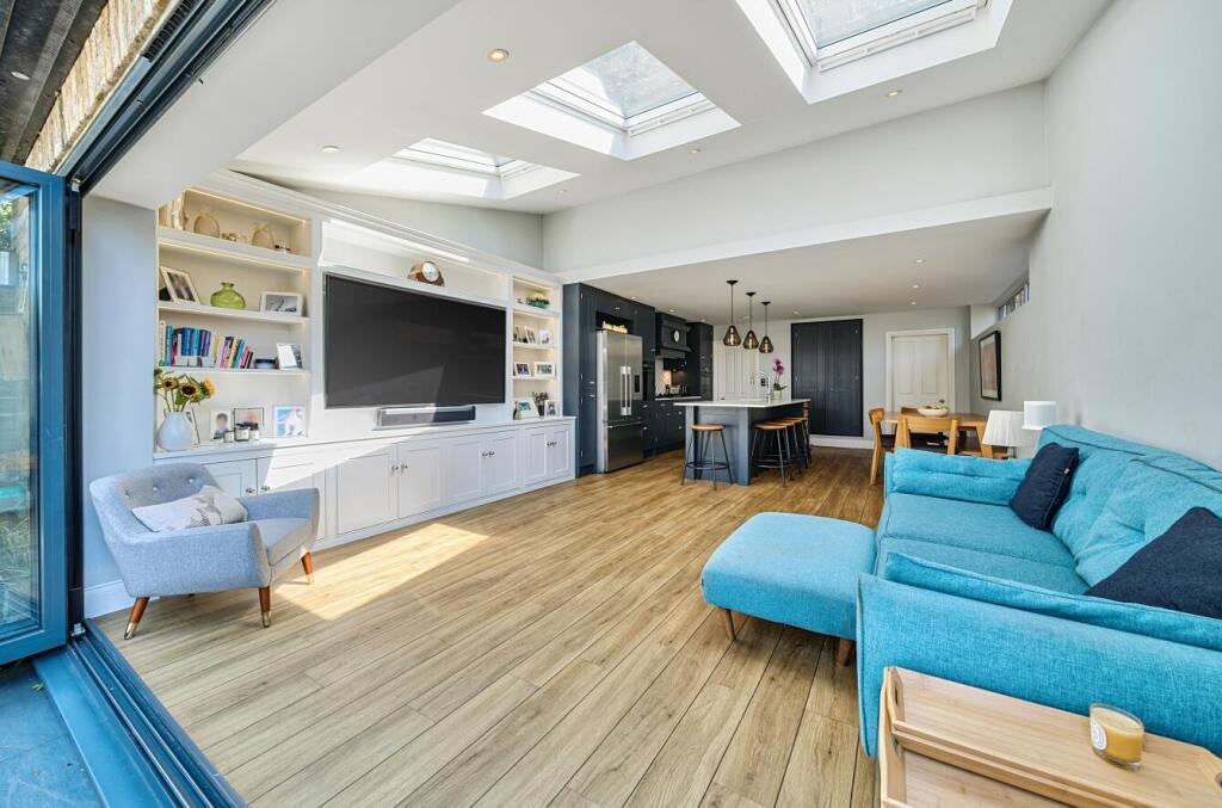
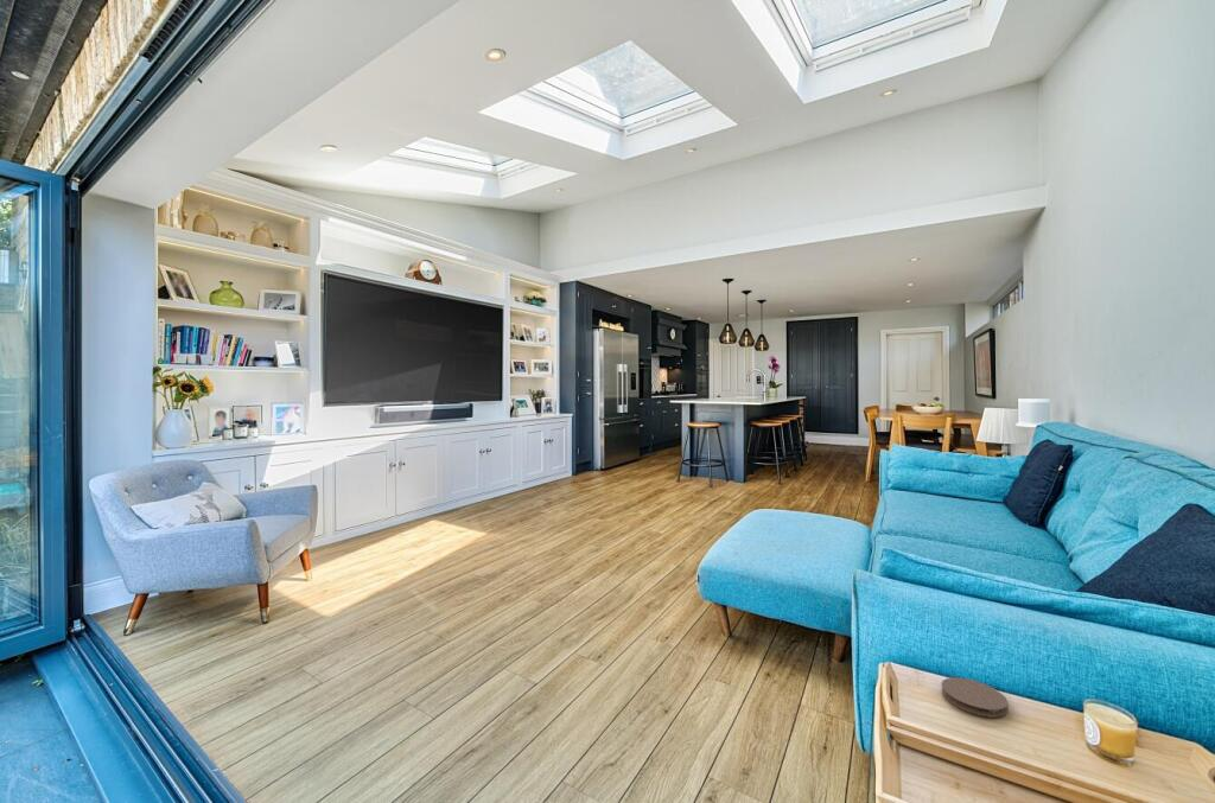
+ coaster (973, 695)
